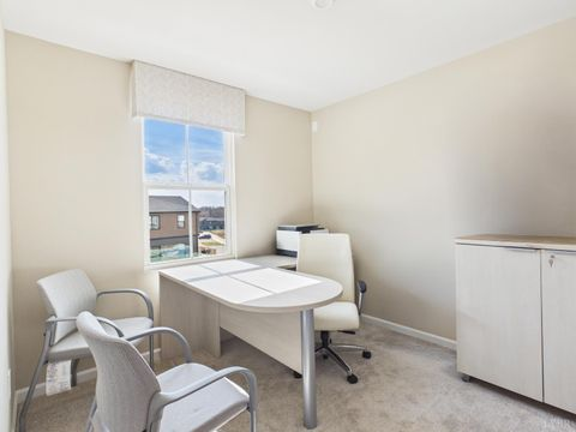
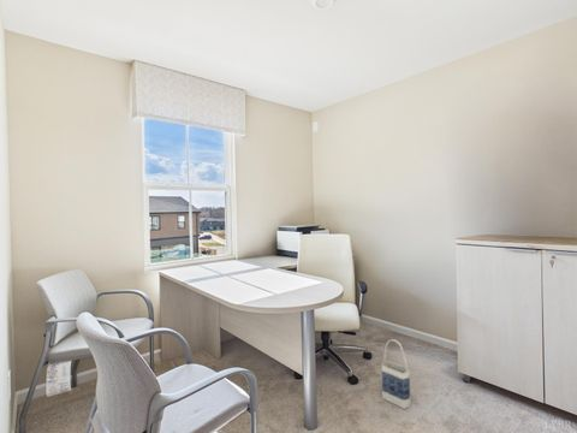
+ bag (395, 370)
